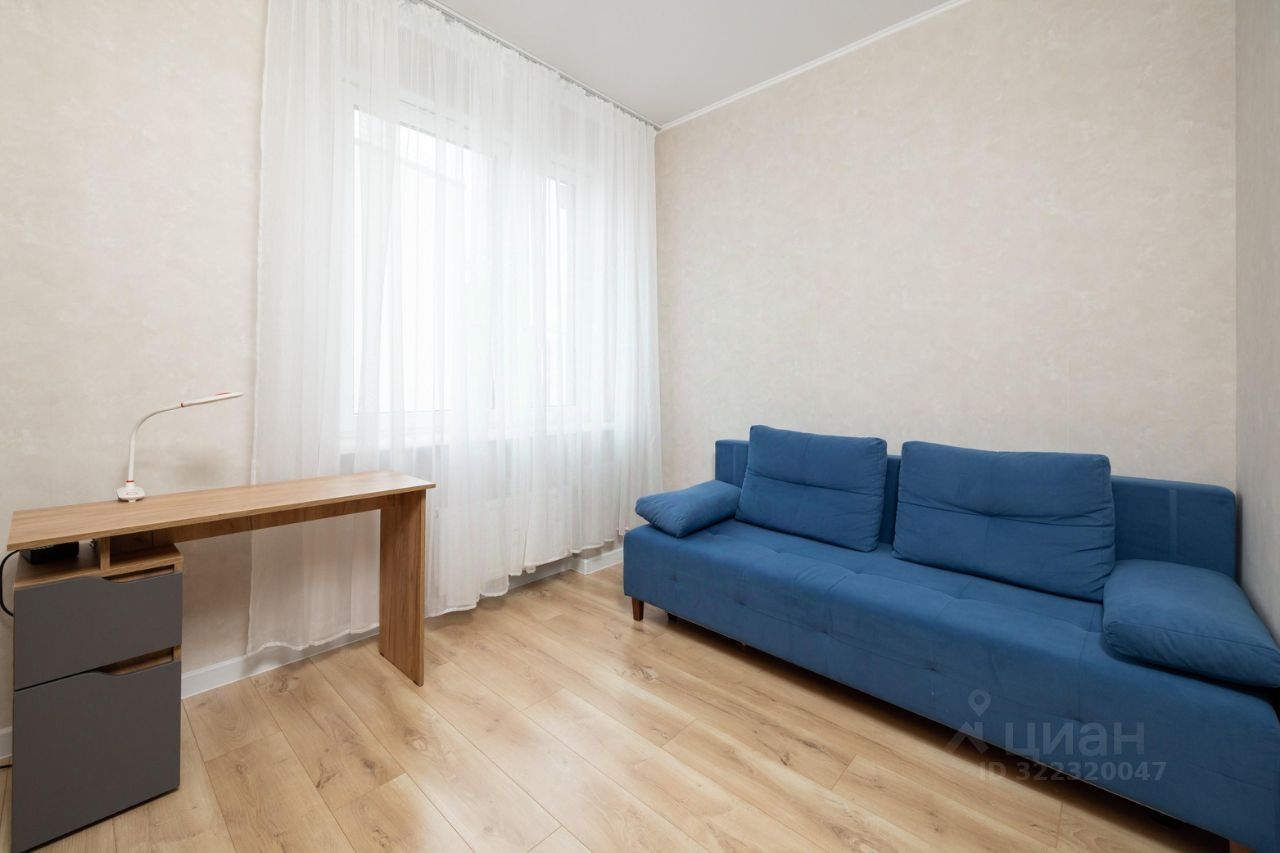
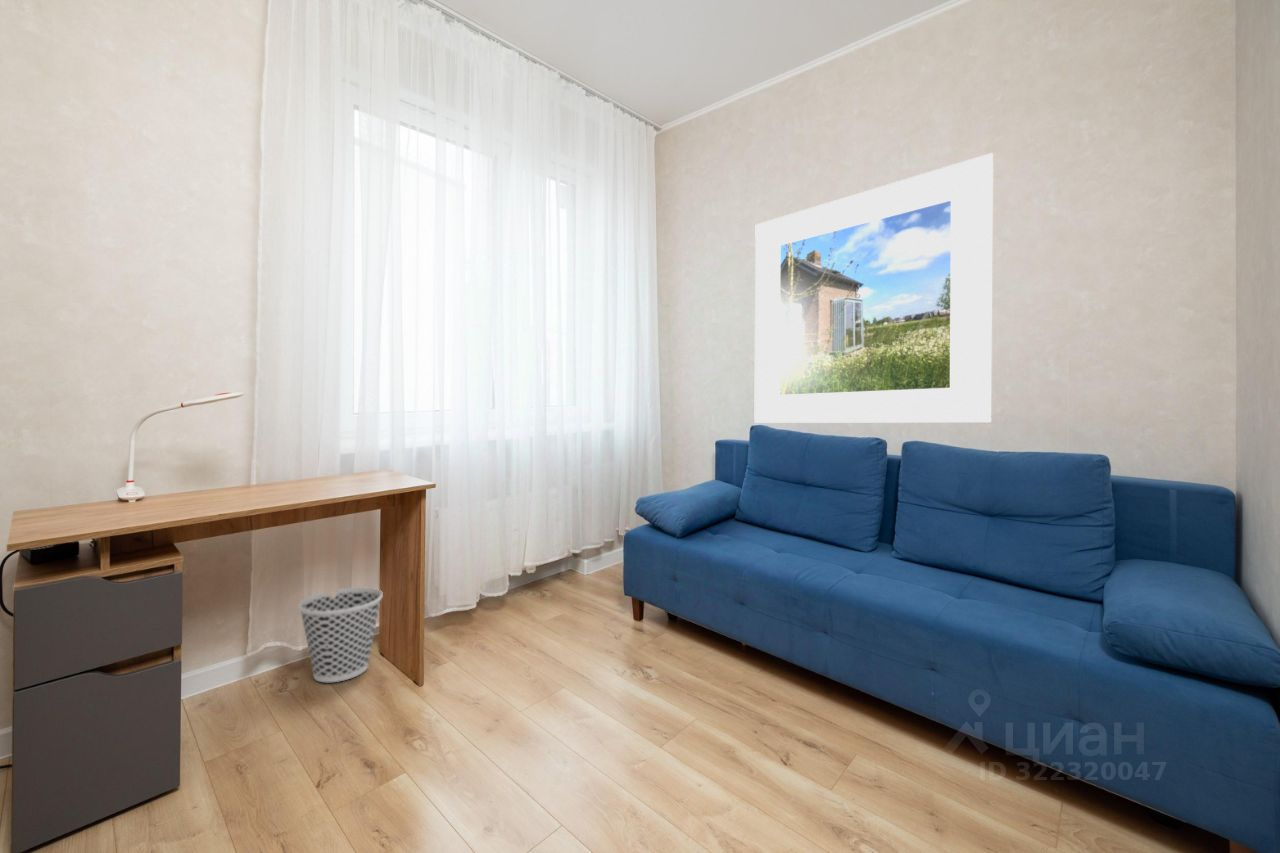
+ wastebasket (341, 634)
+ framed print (856, 308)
